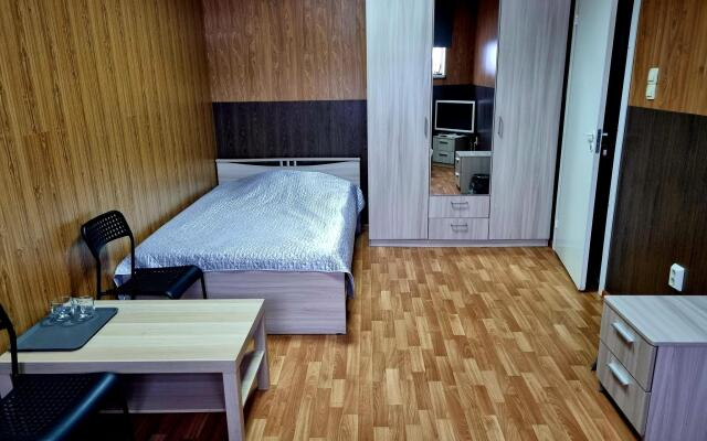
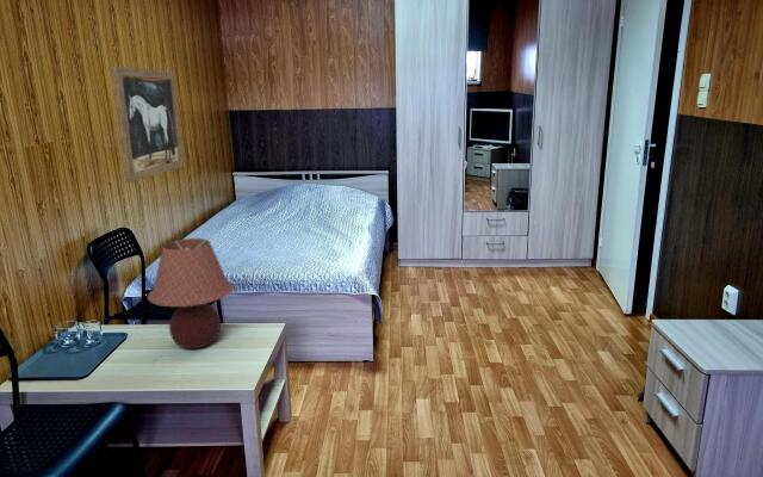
+ table lamp (192, 295)
+ wall art (151, 123)
